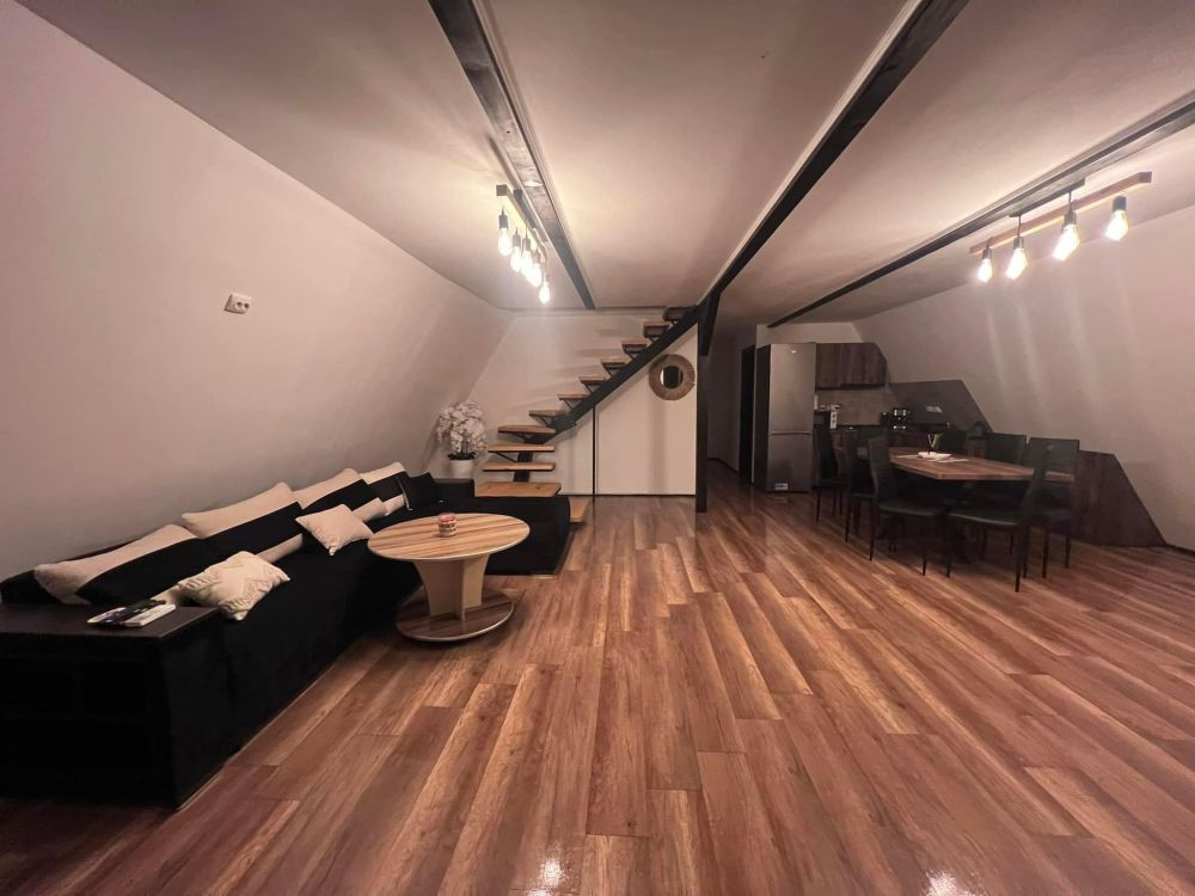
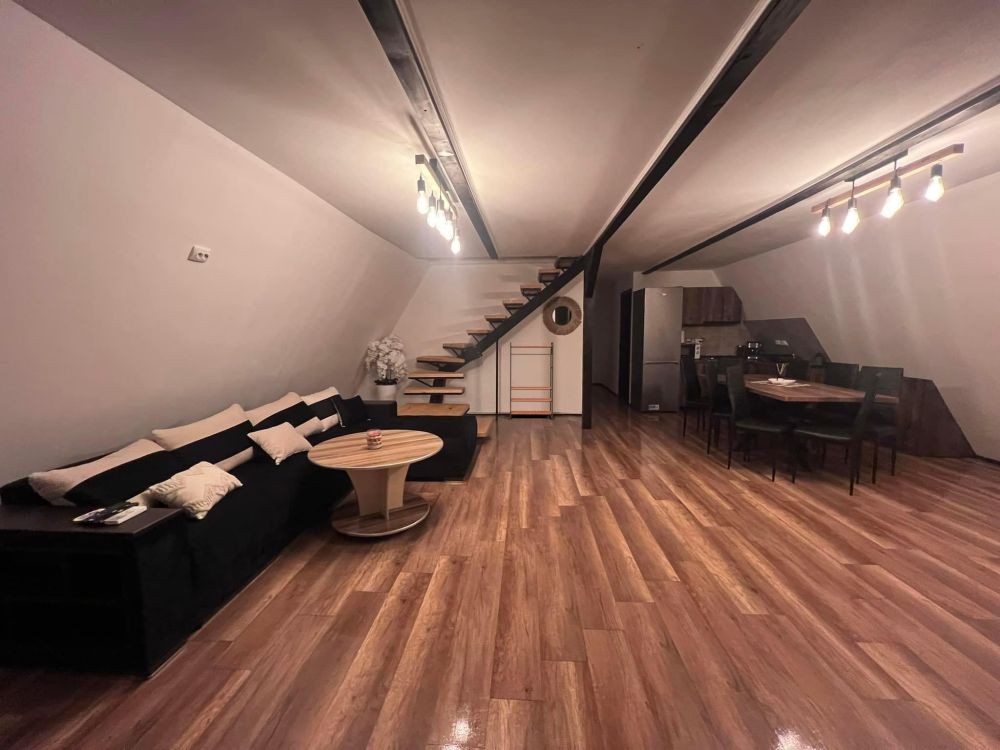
+ bookshelf (531, 387)
